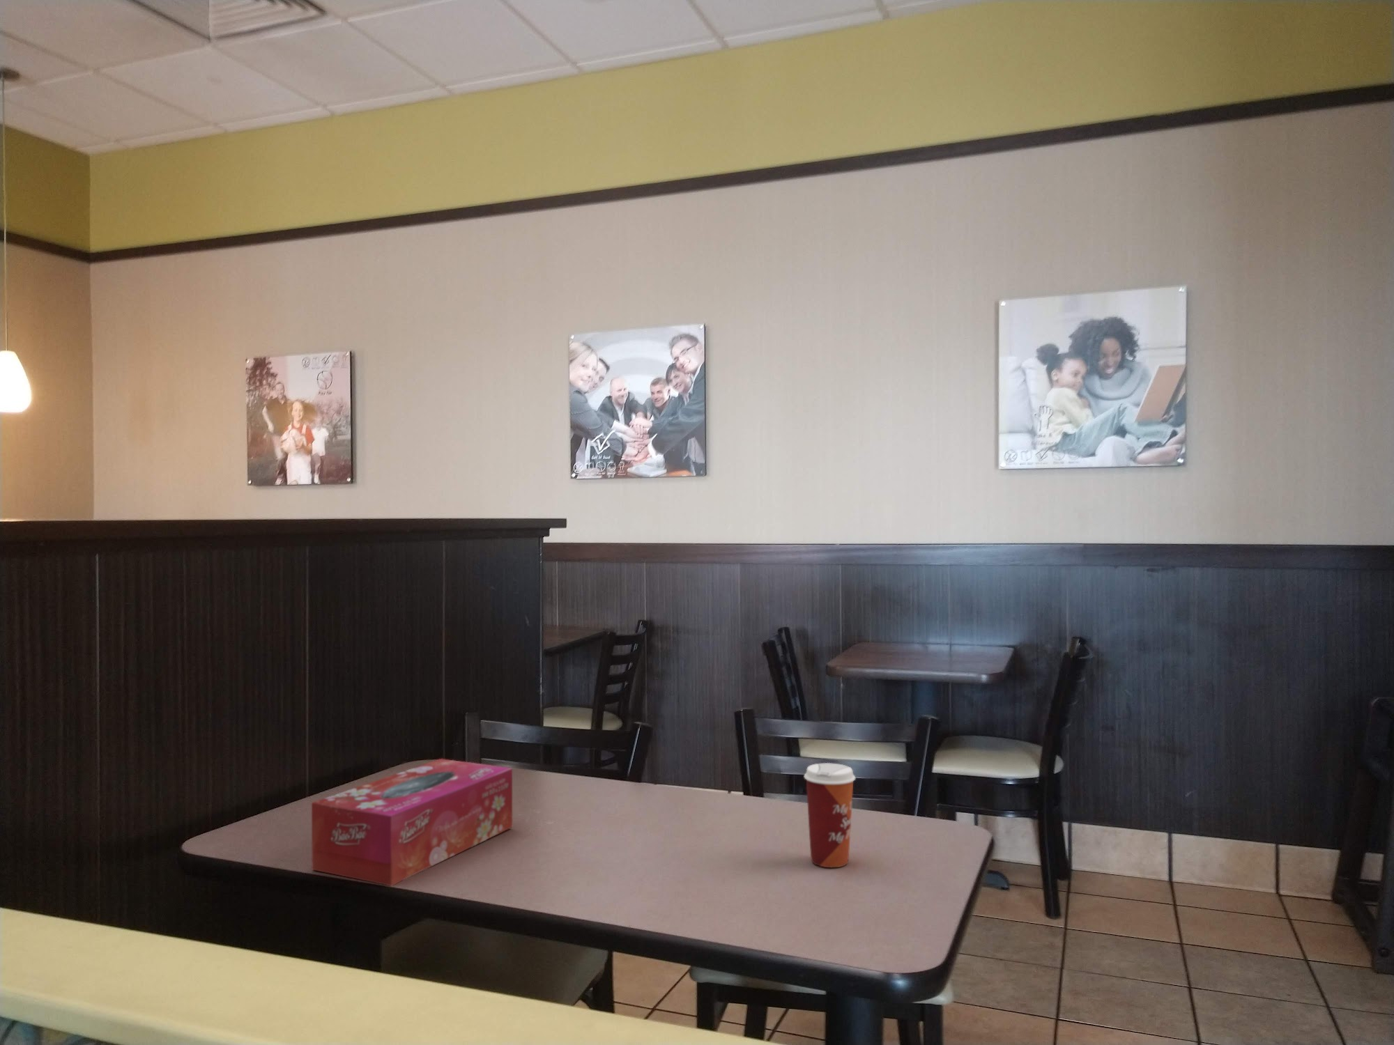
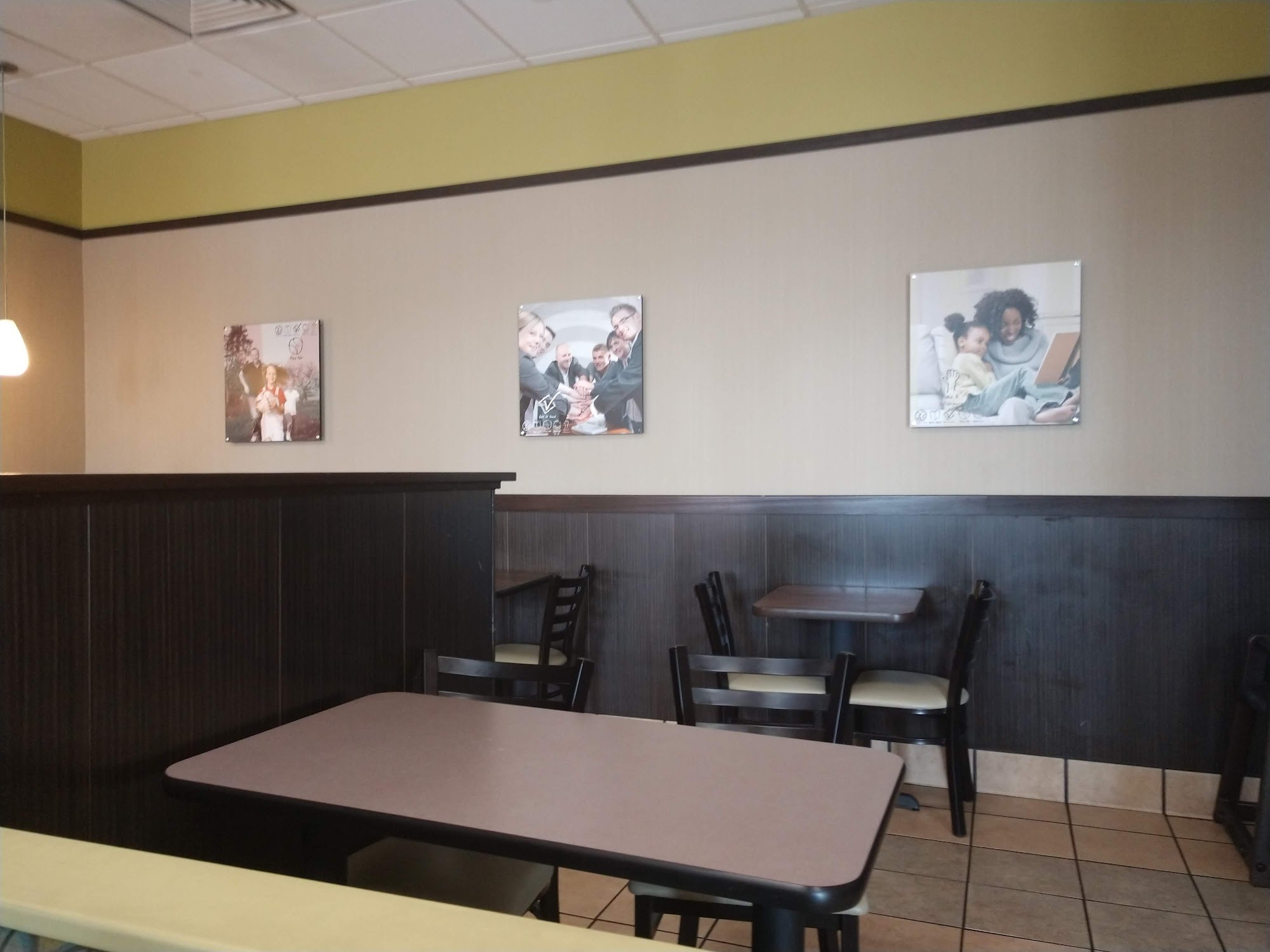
- tissue box (418, 816)
- paper cup (830, 814)
